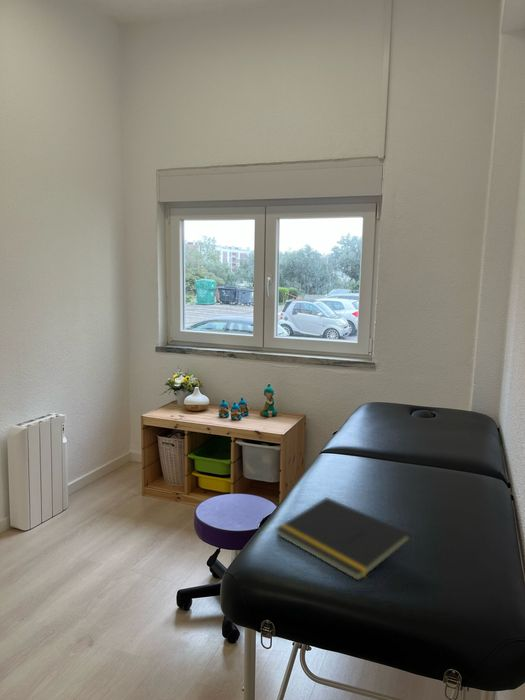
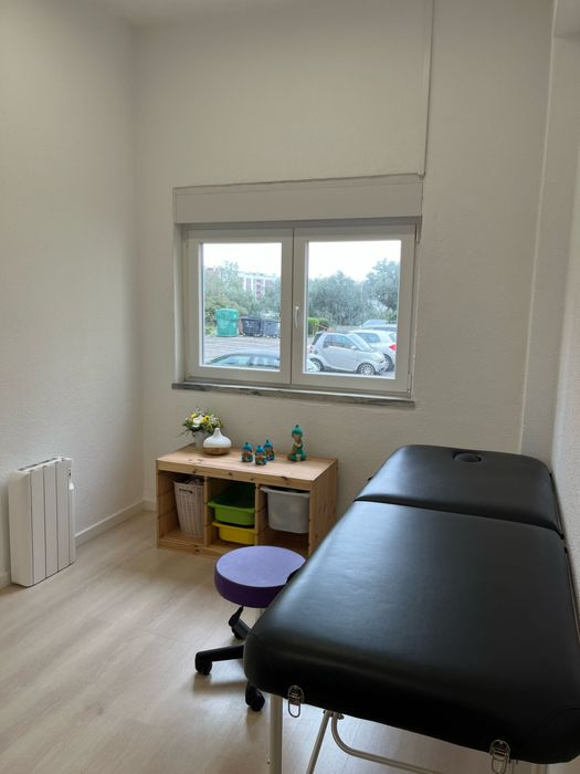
- notepad (340, 533)
